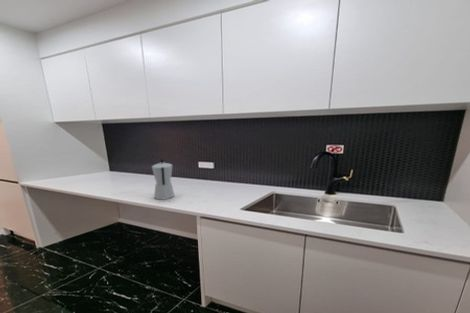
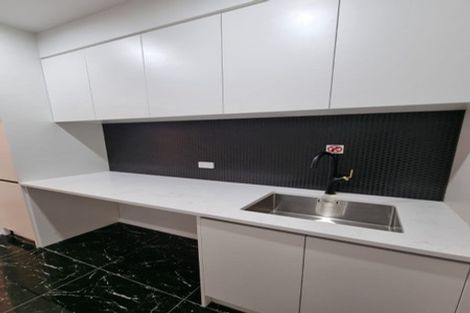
- moka pot (163, 178)
